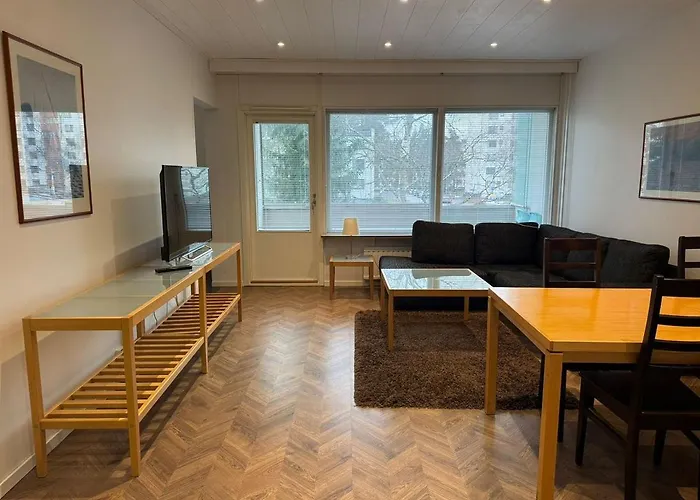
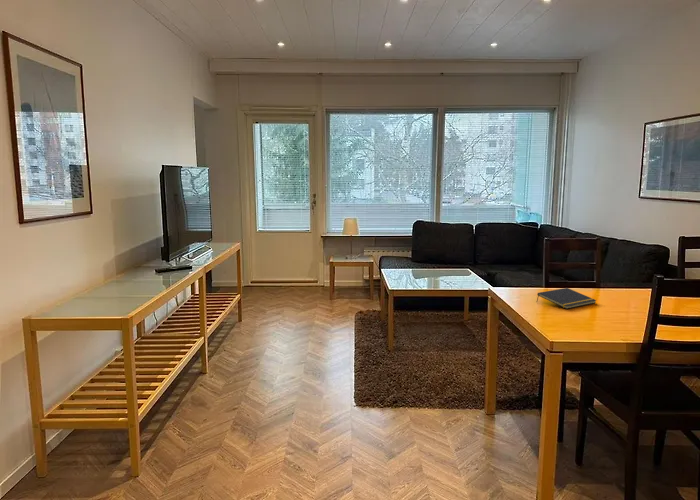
+ notepad (566, 297)
